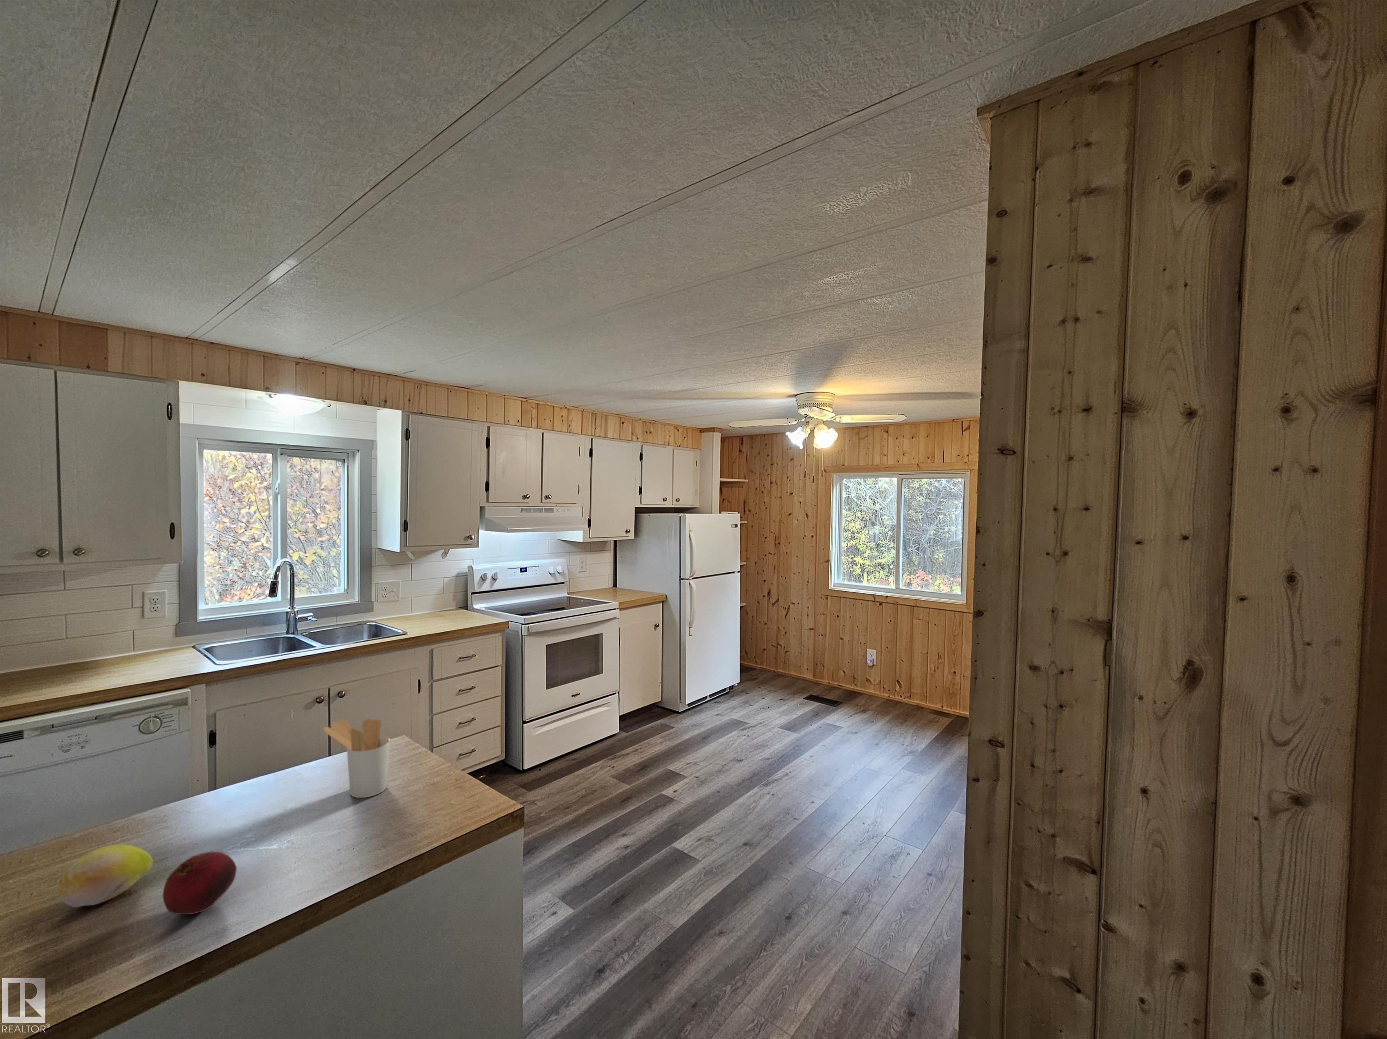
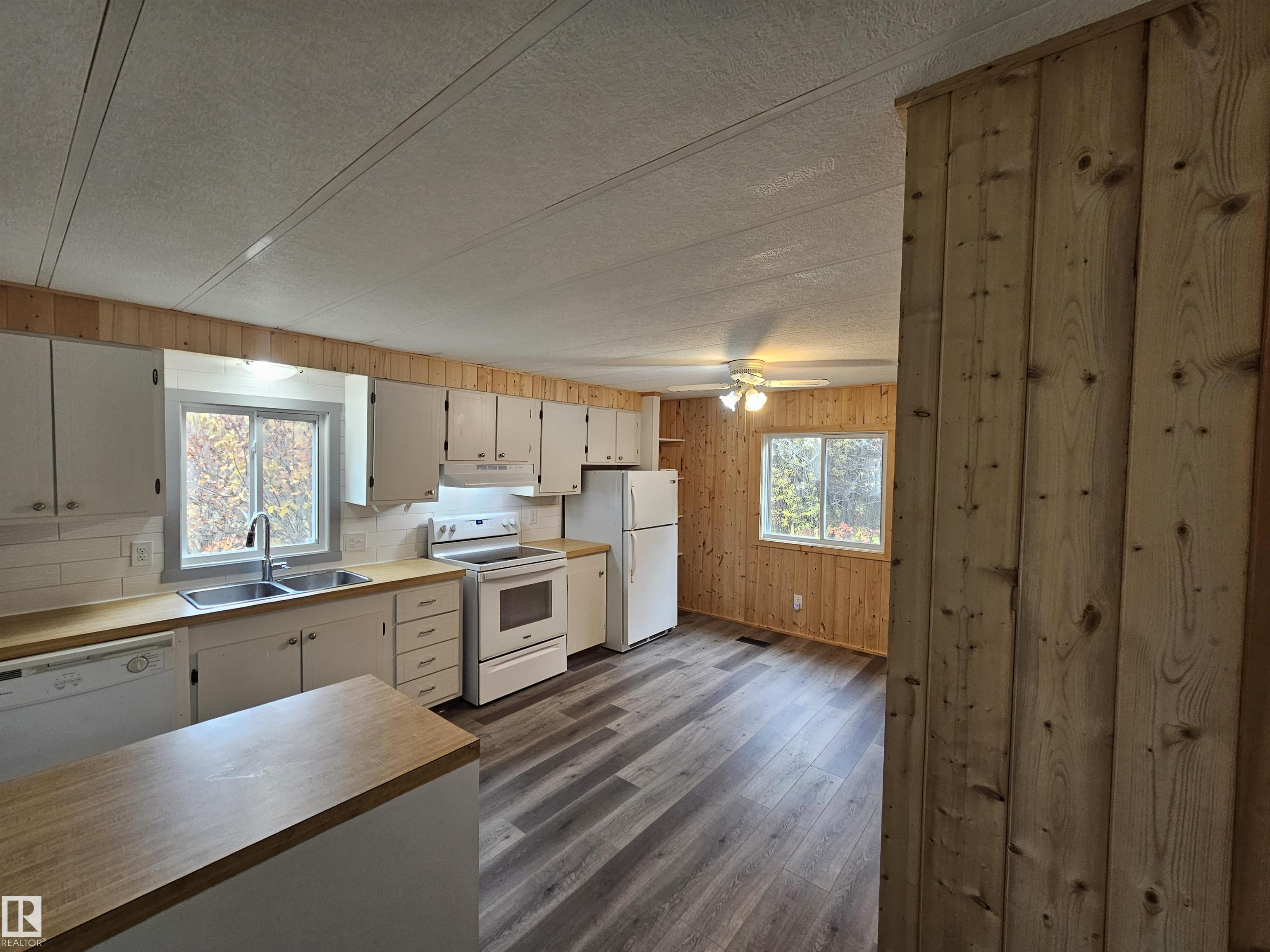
- utensil holder (358, 755)
- fruit (198, 881)
- fruit (107, 871)
